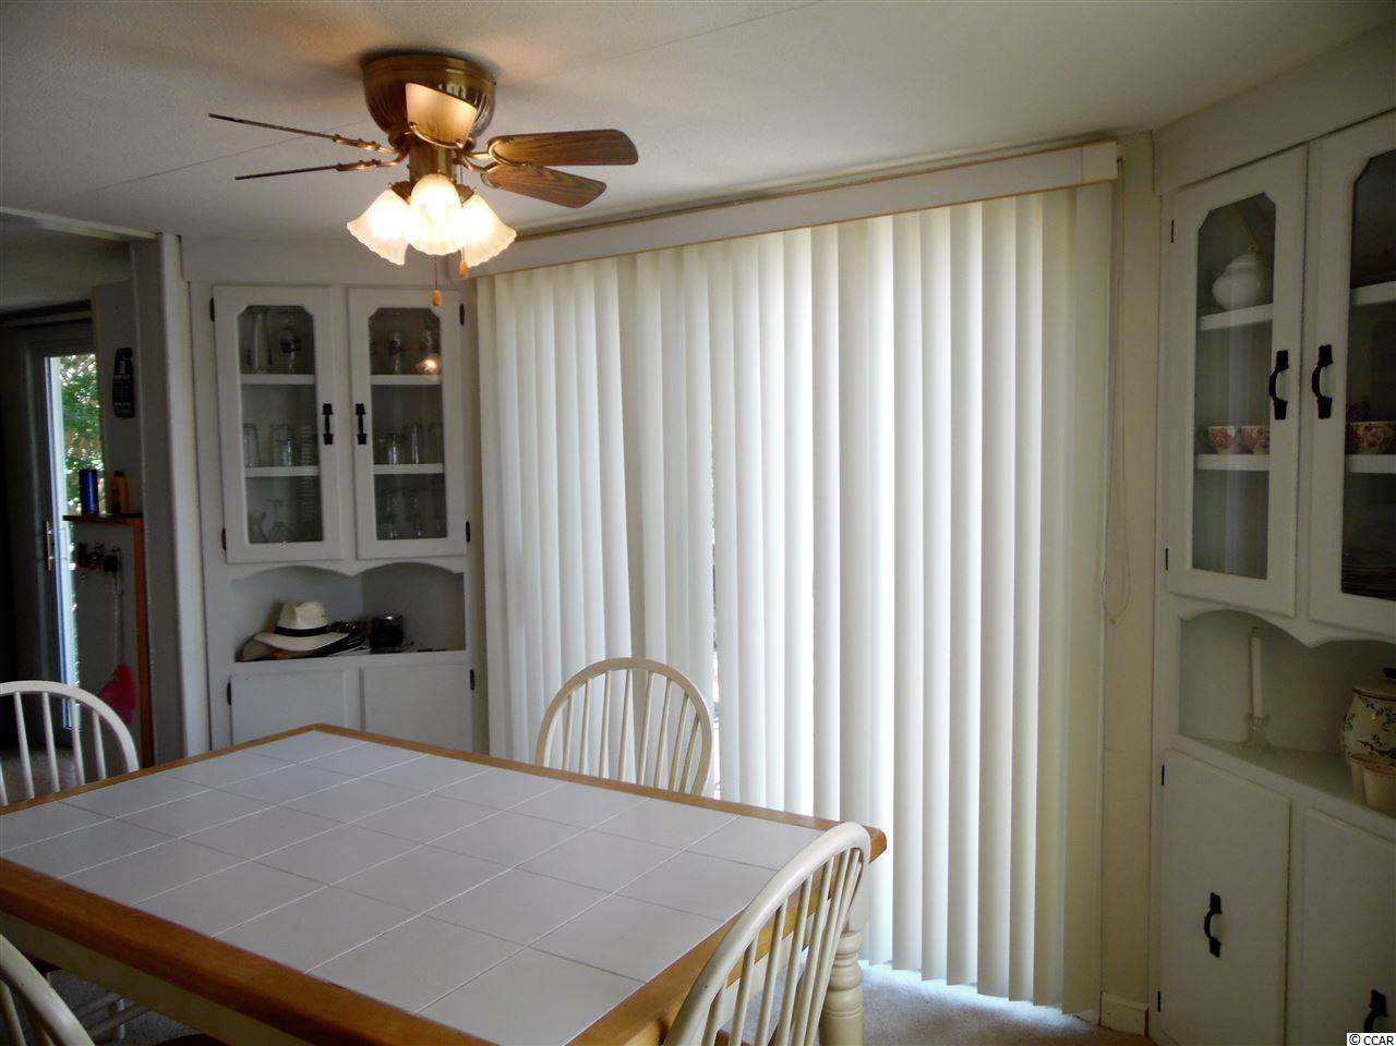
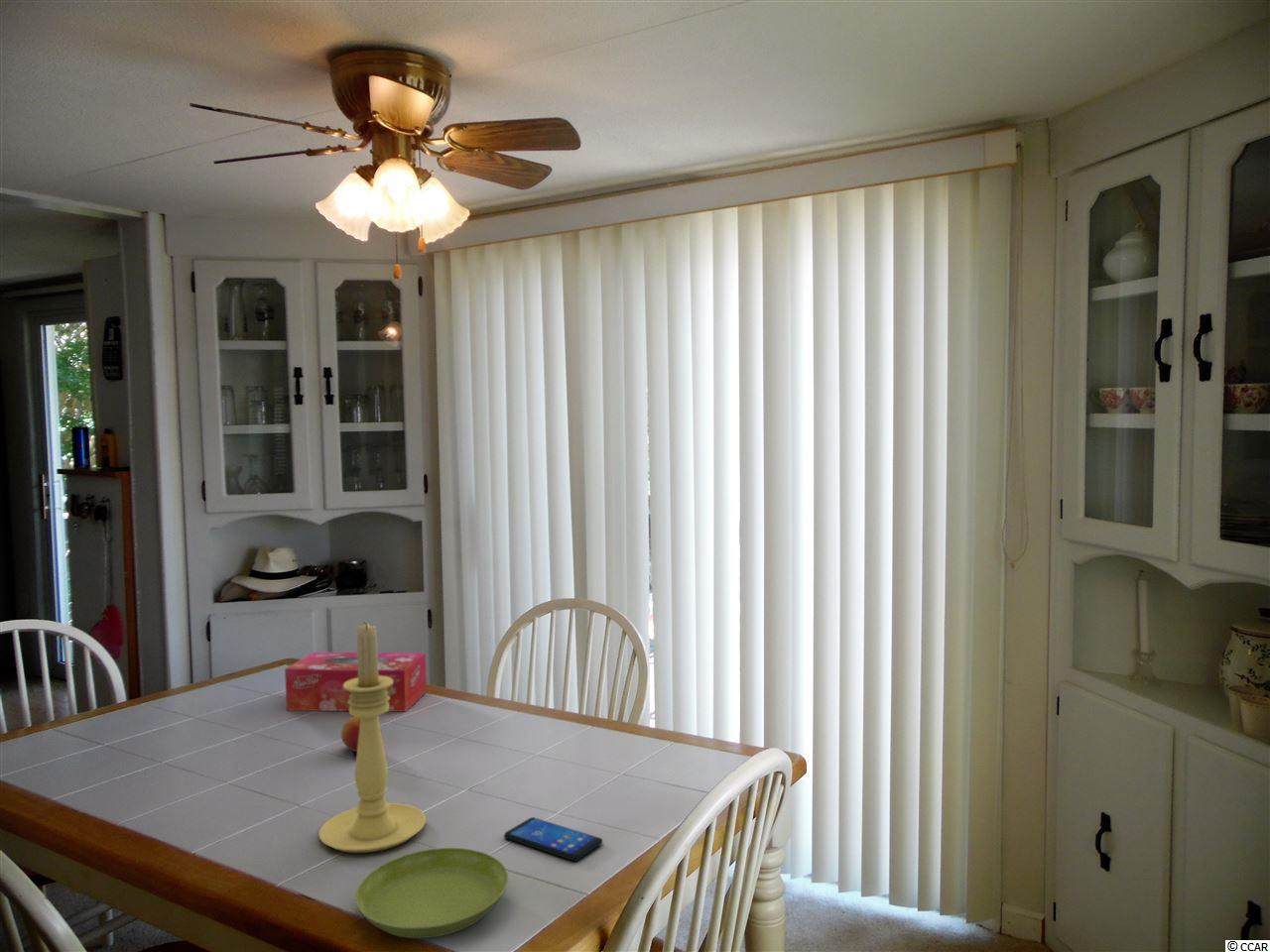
+ smartphone (553, 838)
+ fruit (358, 733)
+ candle holder (369, 727)
+ saucer (434, 894)
+ tissue box (357, 677)
